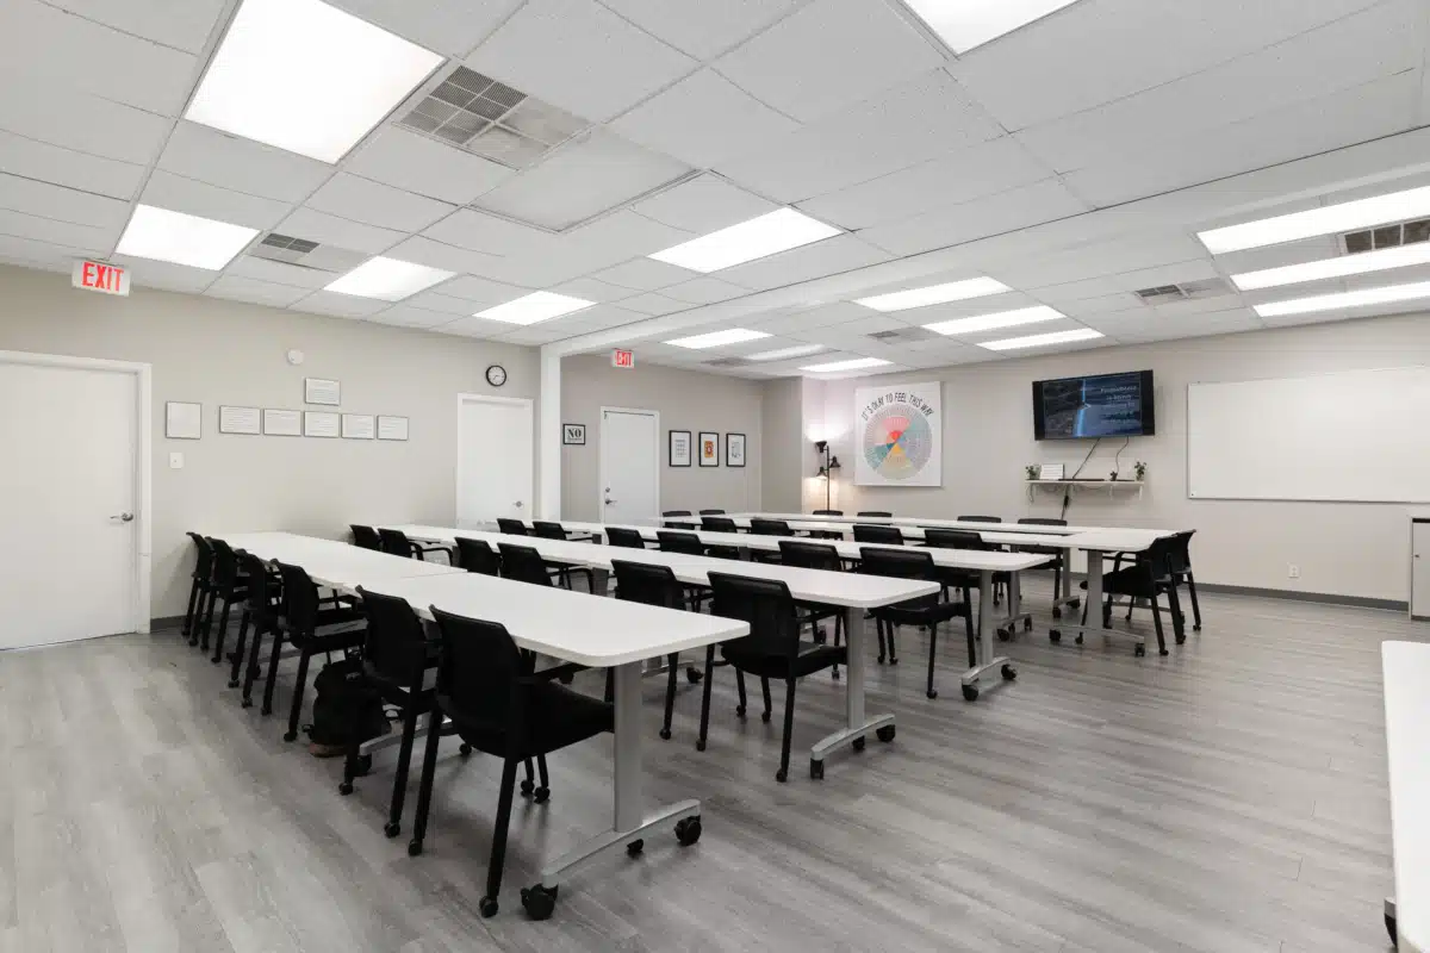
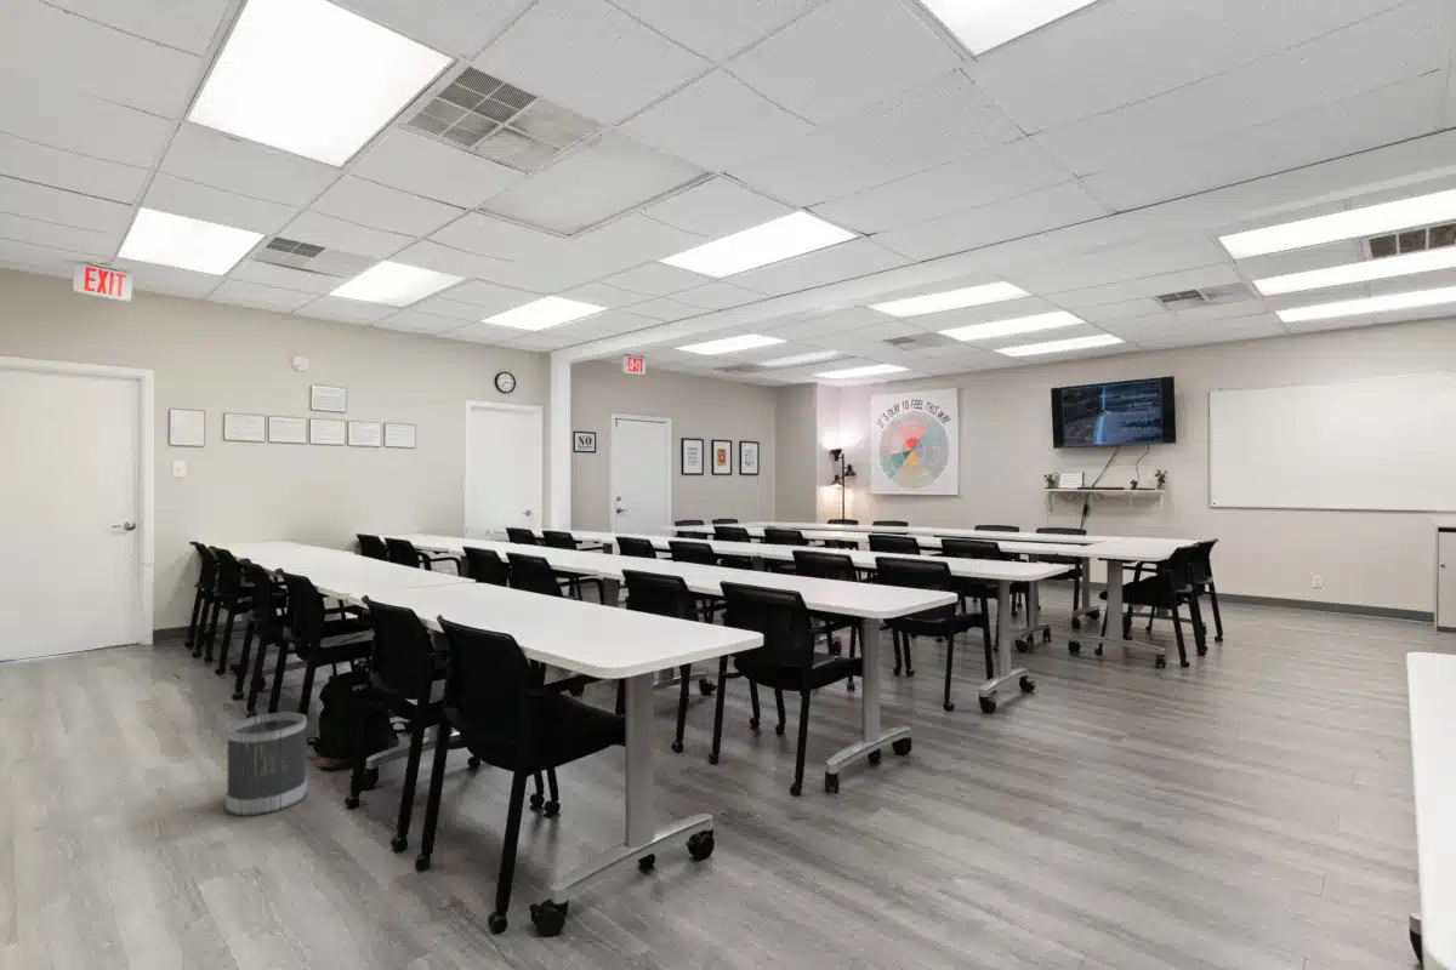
+ wastebasket (267, 761)
